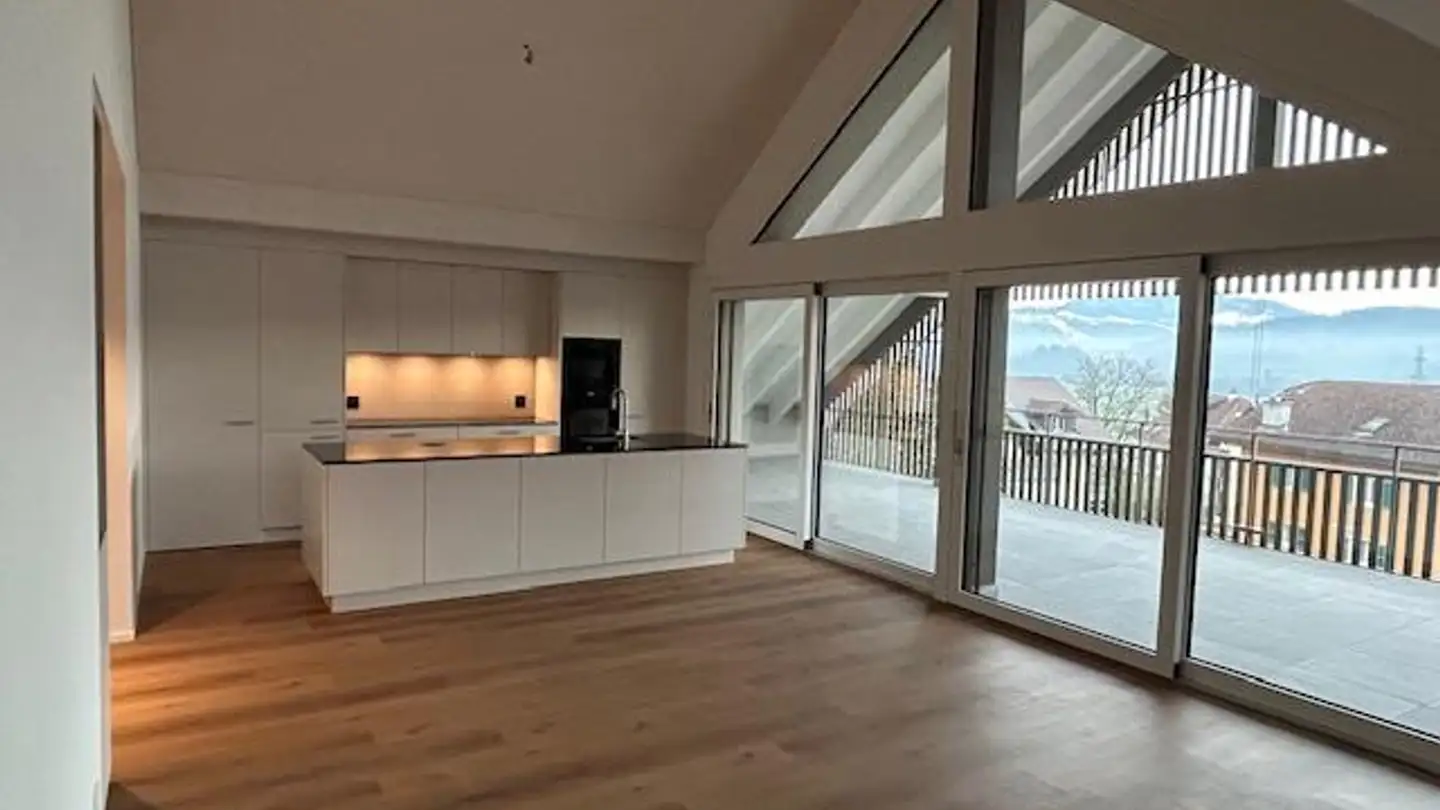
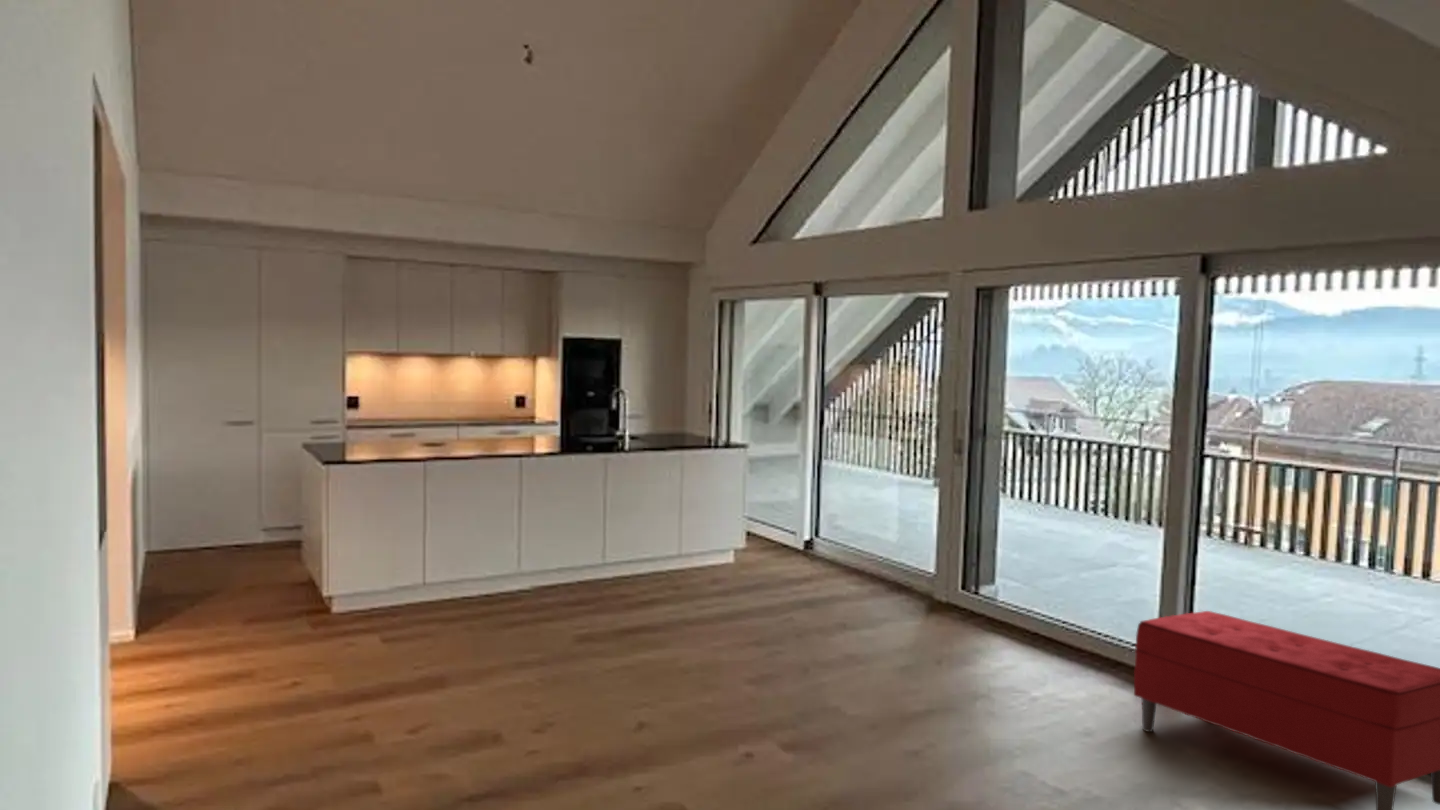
+ bench (1284, 704)
